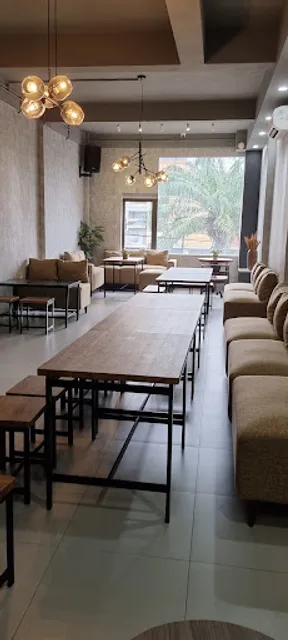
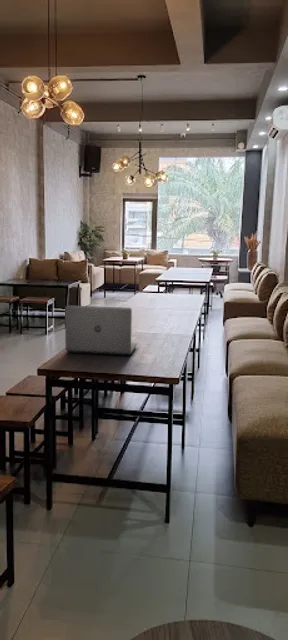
+ laptop (102, 326)
